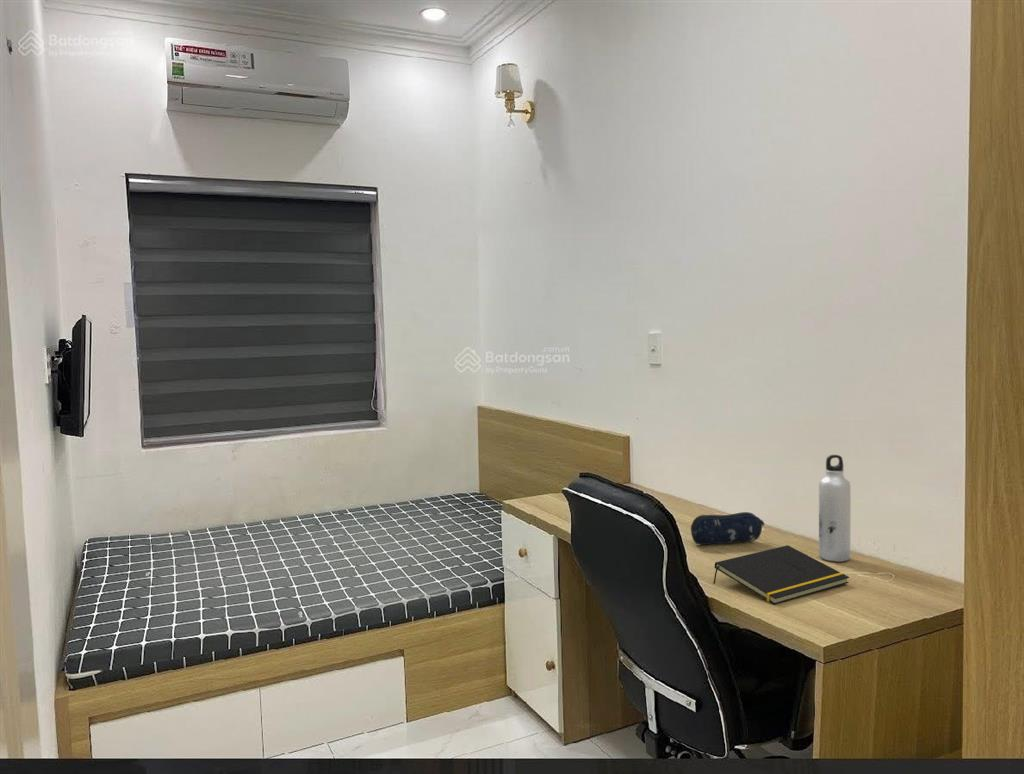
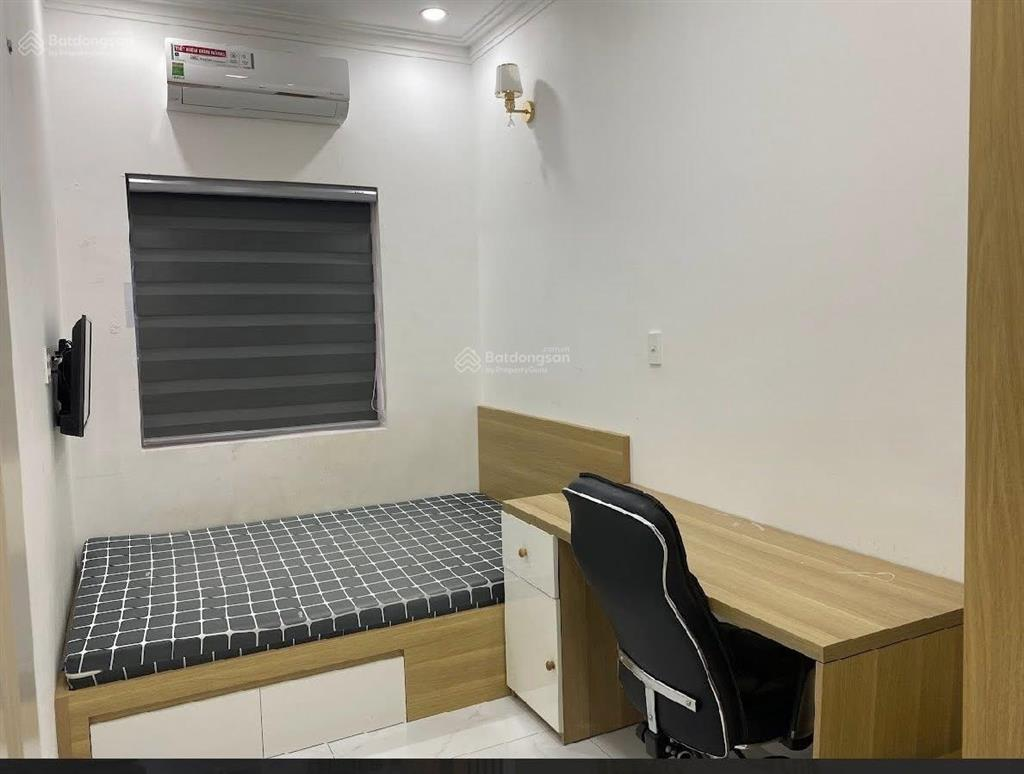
- water bottle (834, 506)
- notepad (781, 572)
- pencil case (726, 528)
